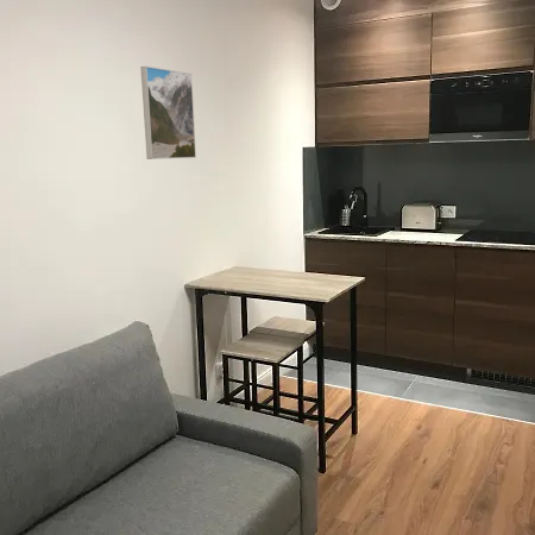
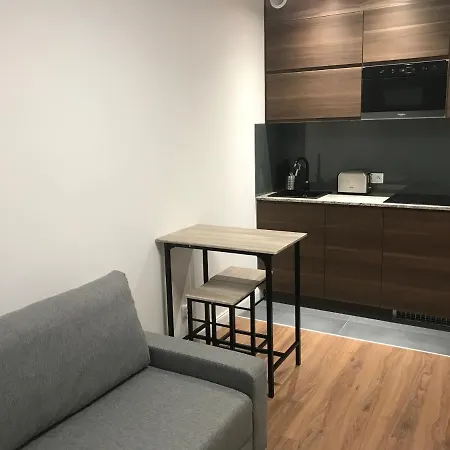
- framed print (170, 114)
